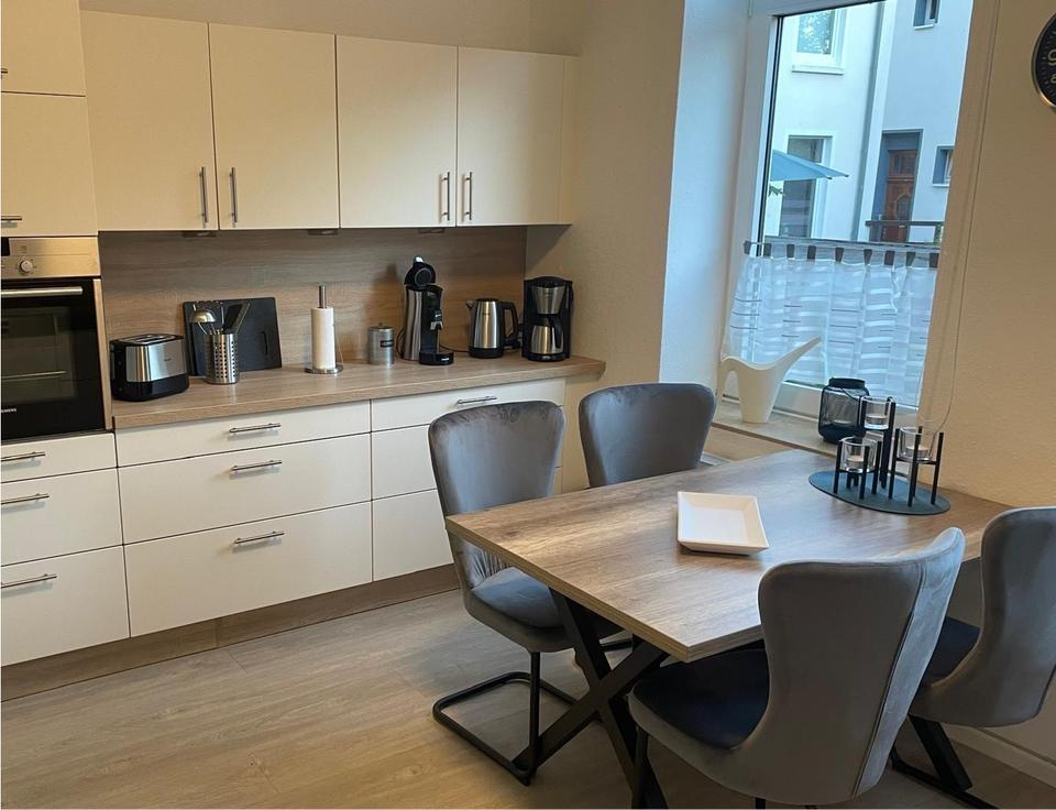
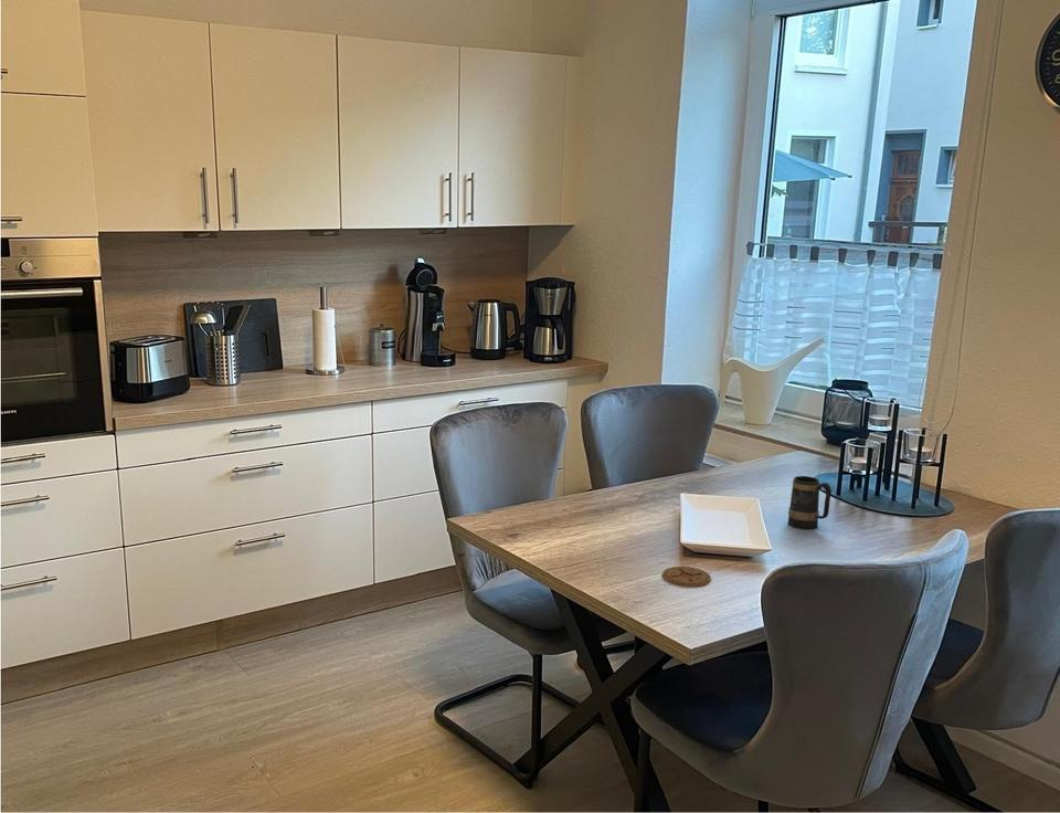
+ mug (809, 503)
+ coaster (686, 577)
